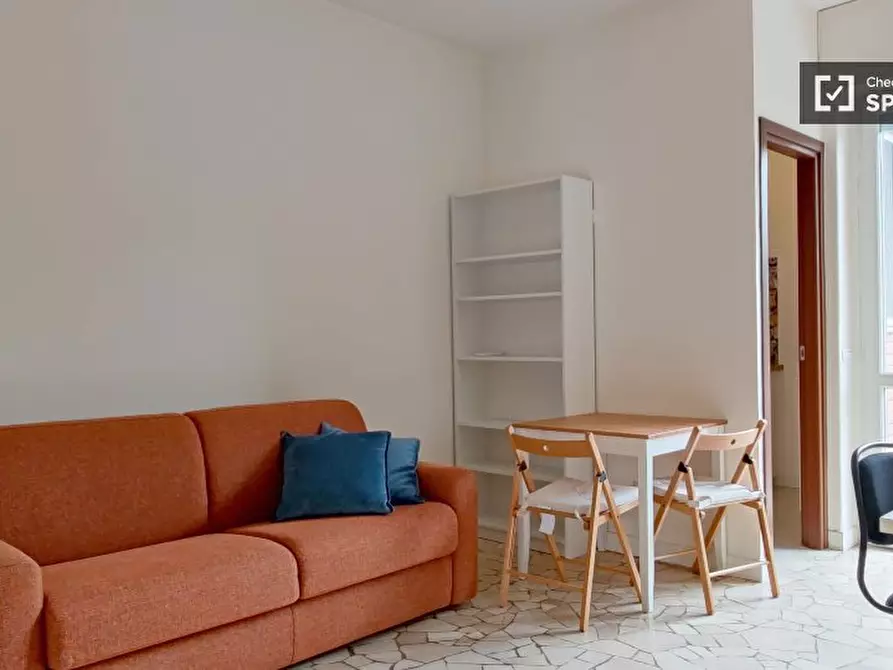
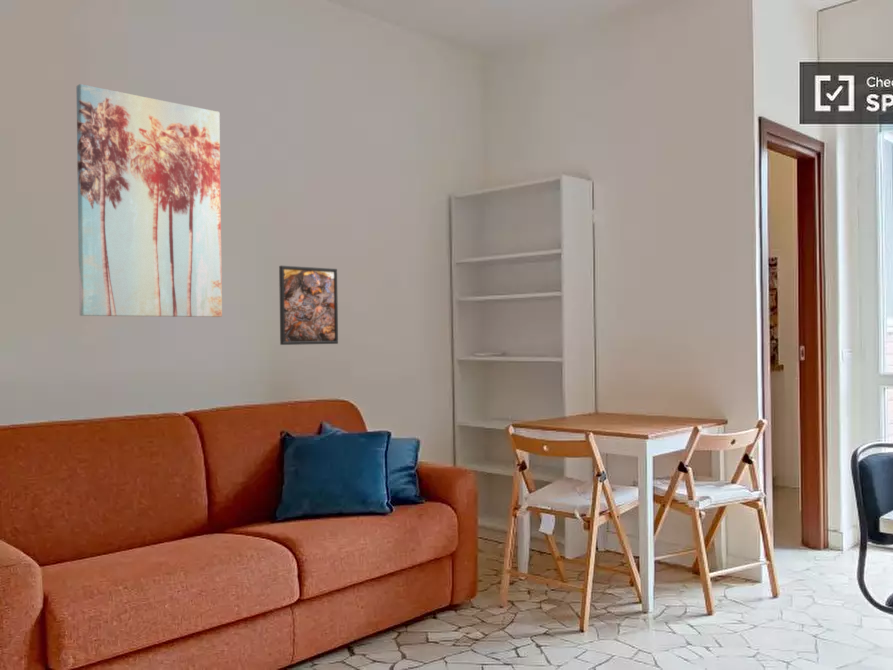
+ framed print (309, 305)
+ wall art (153, 207)
